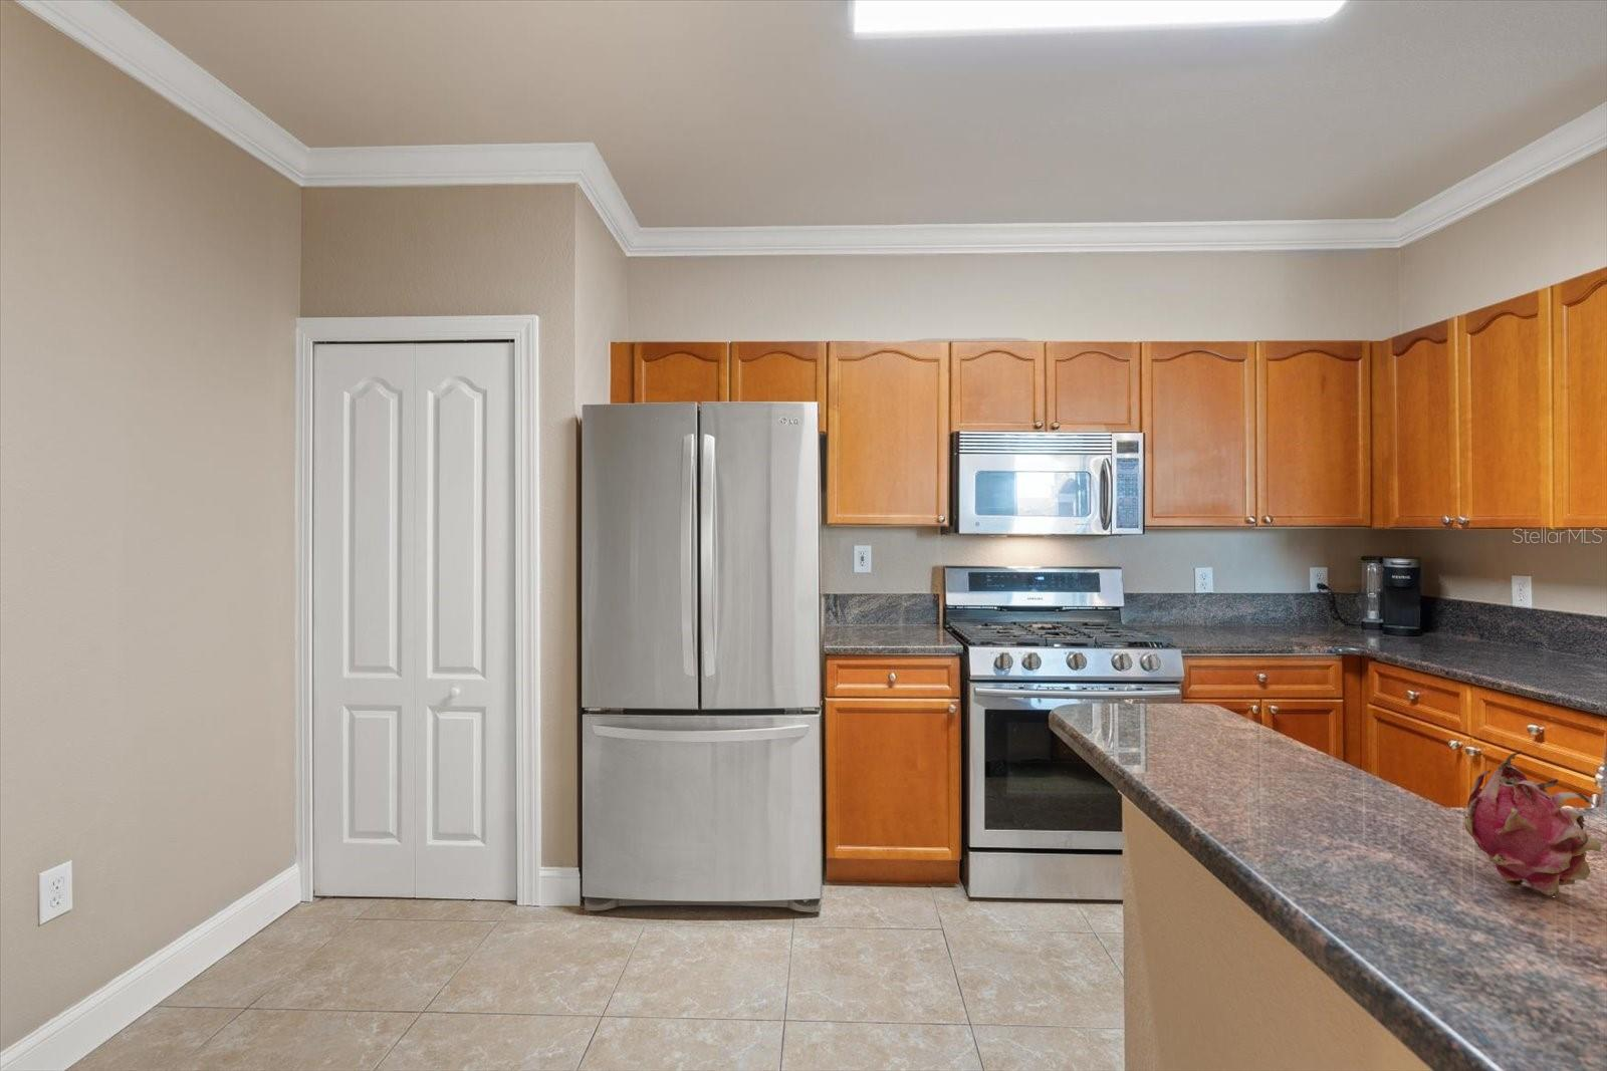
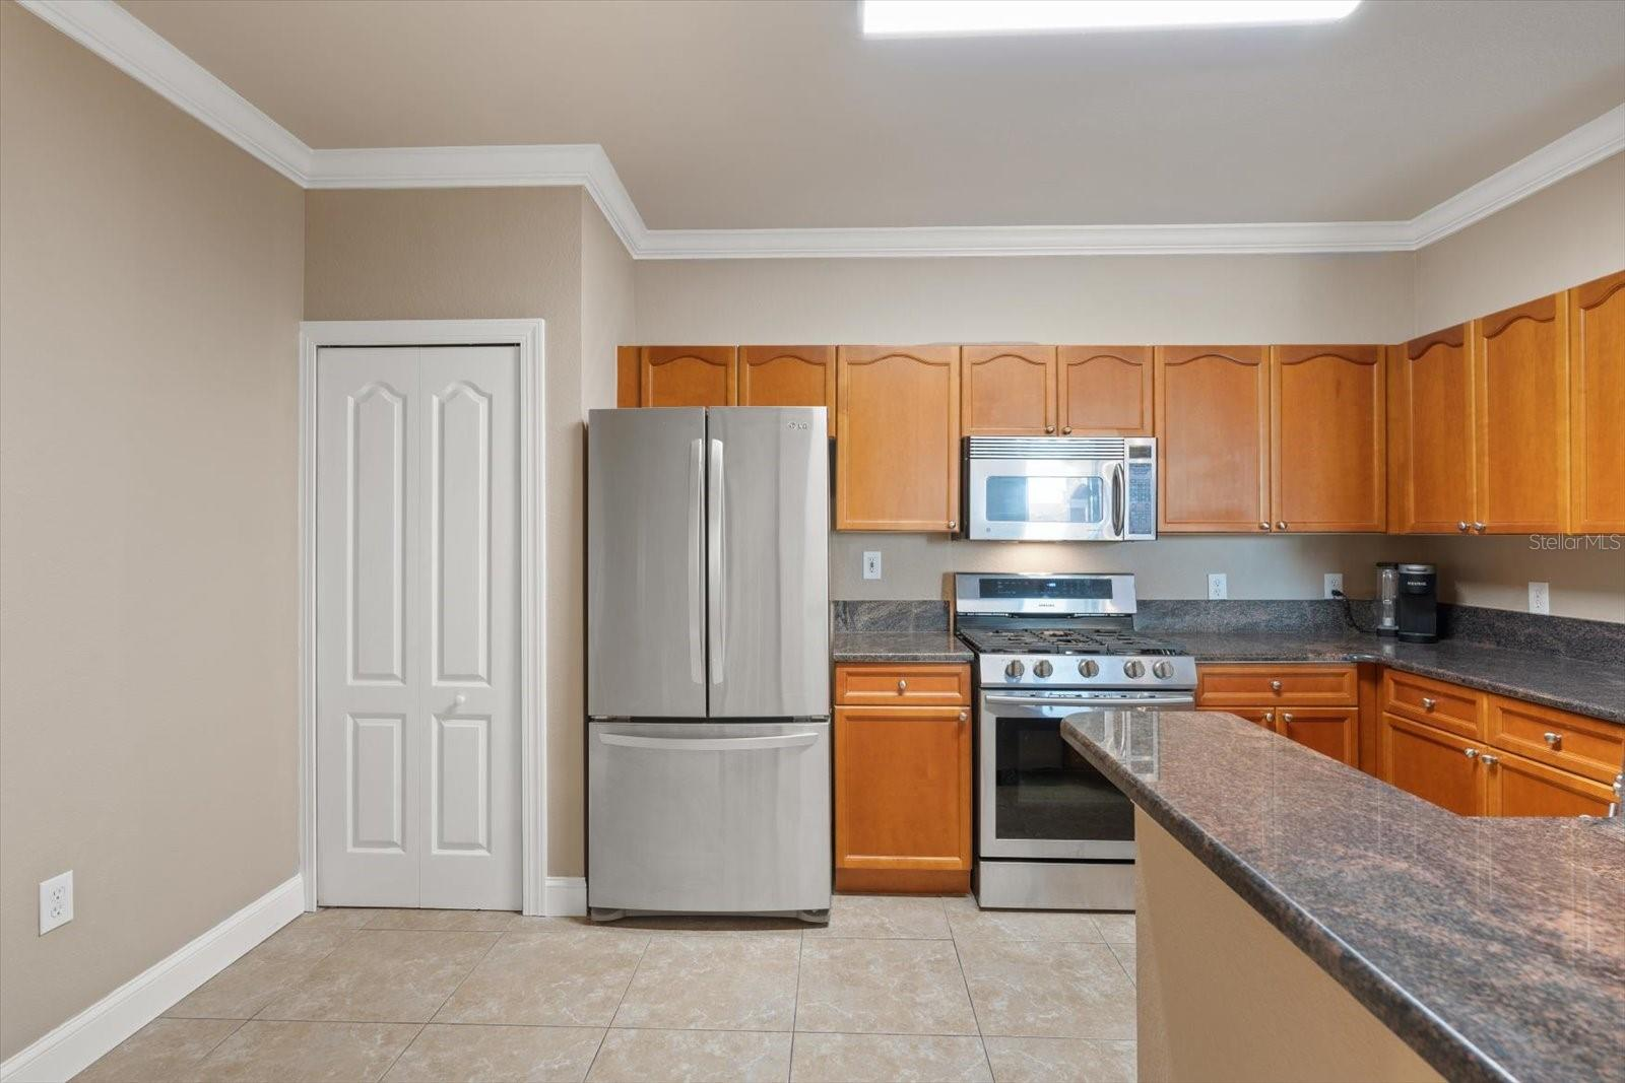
- fruit (1528, 819)
